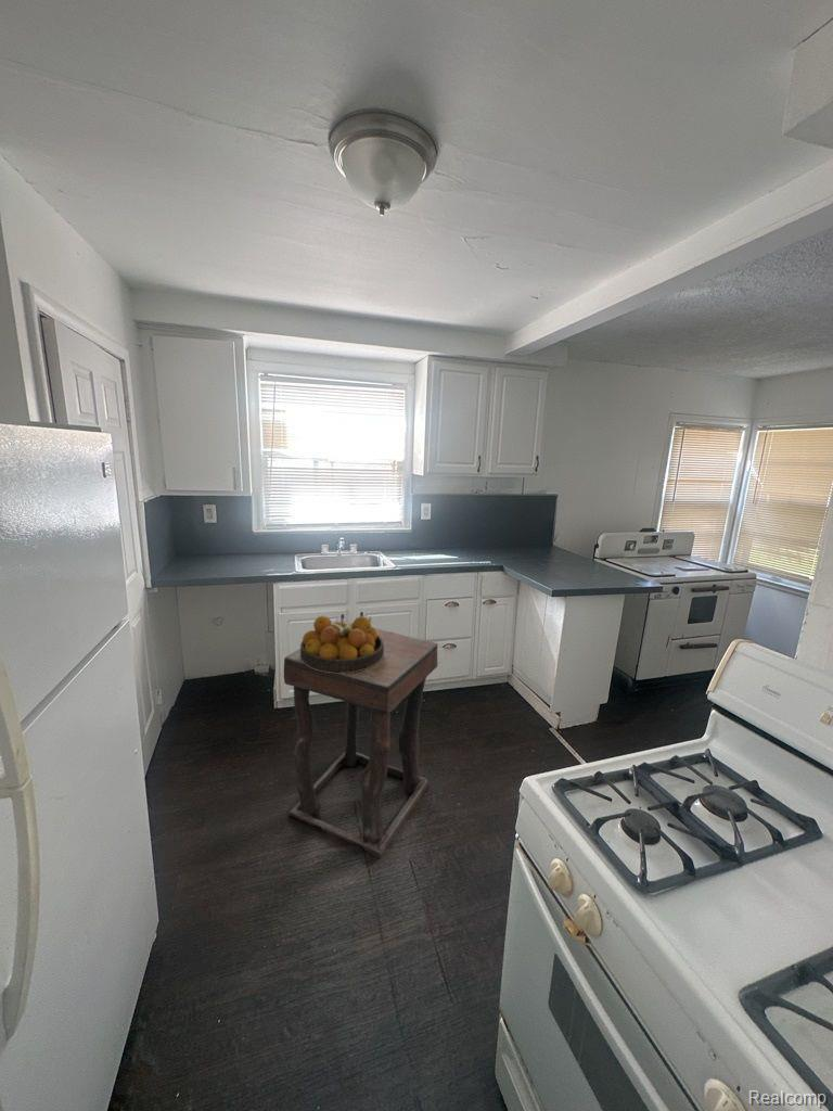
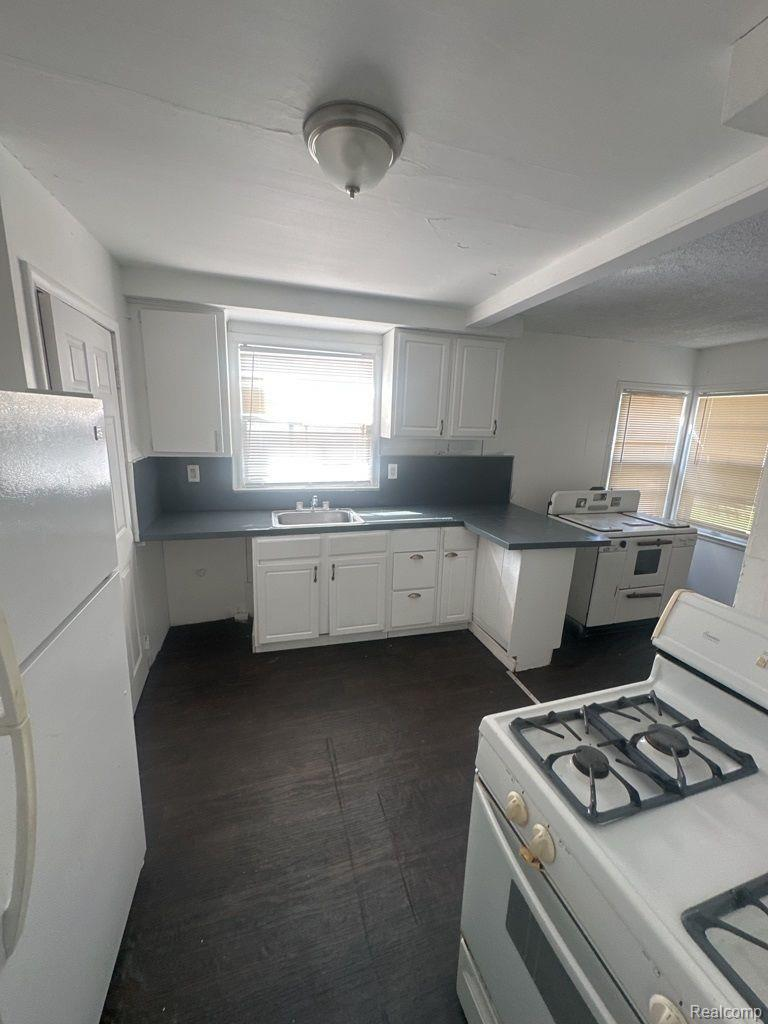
- side table (357, 726)
- fruit bowl (343, 636)
